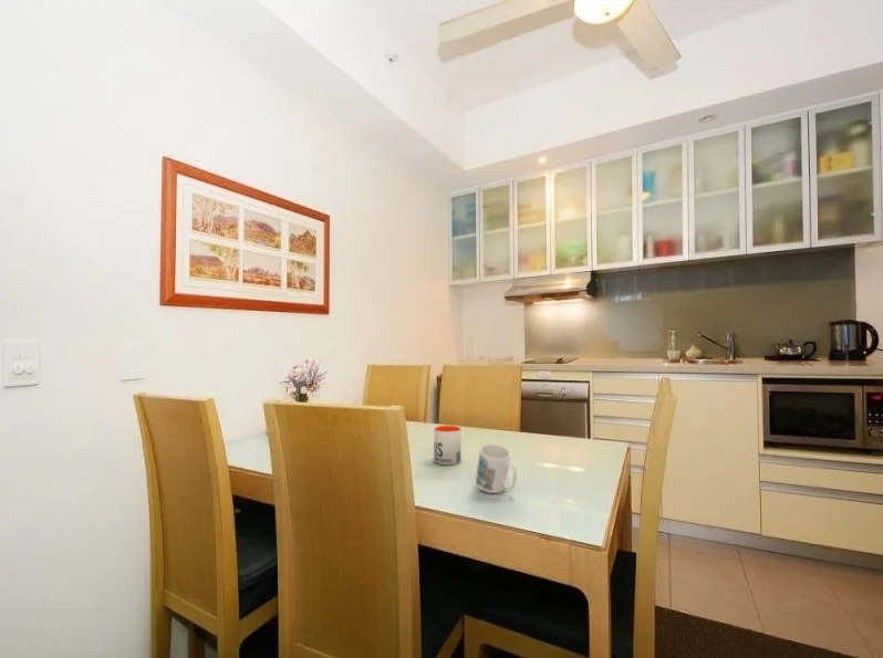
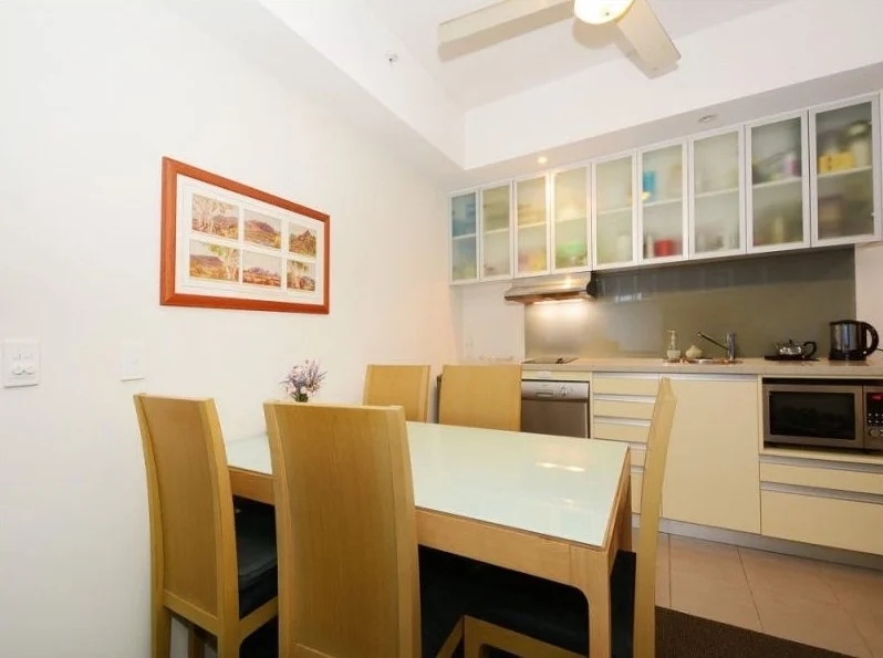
- mug (449, 442)
- mug (497, 468)
